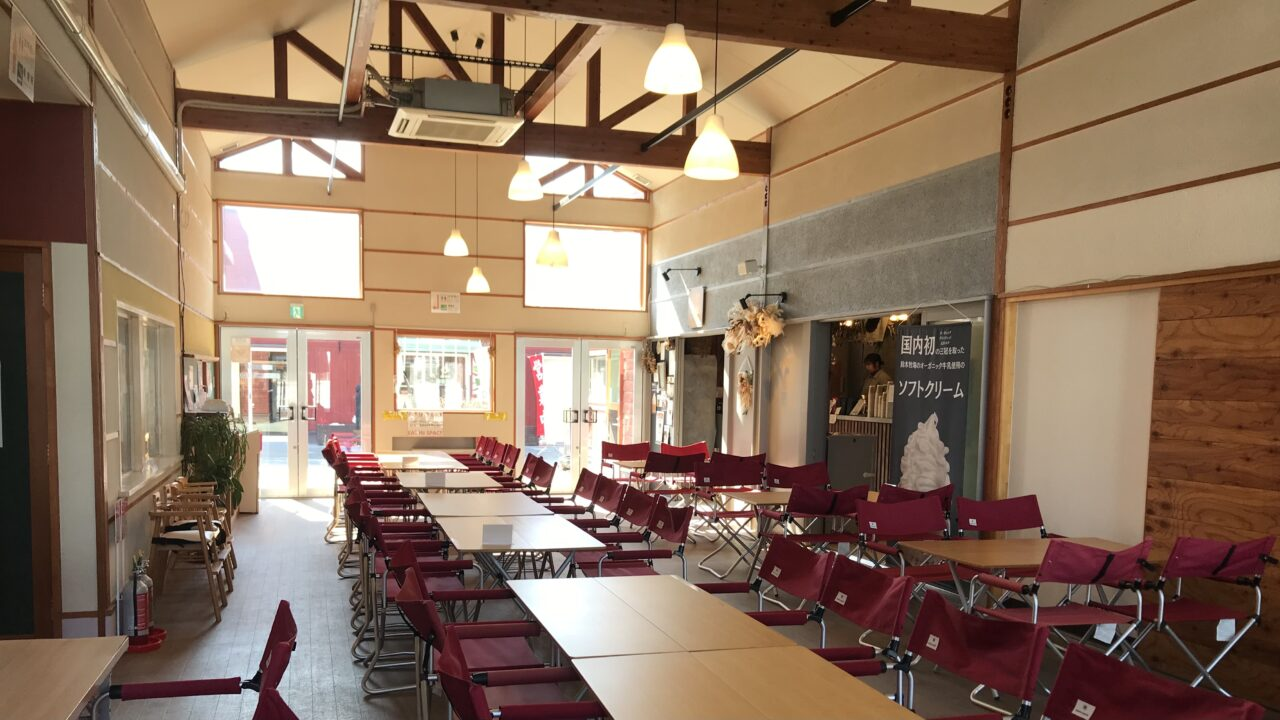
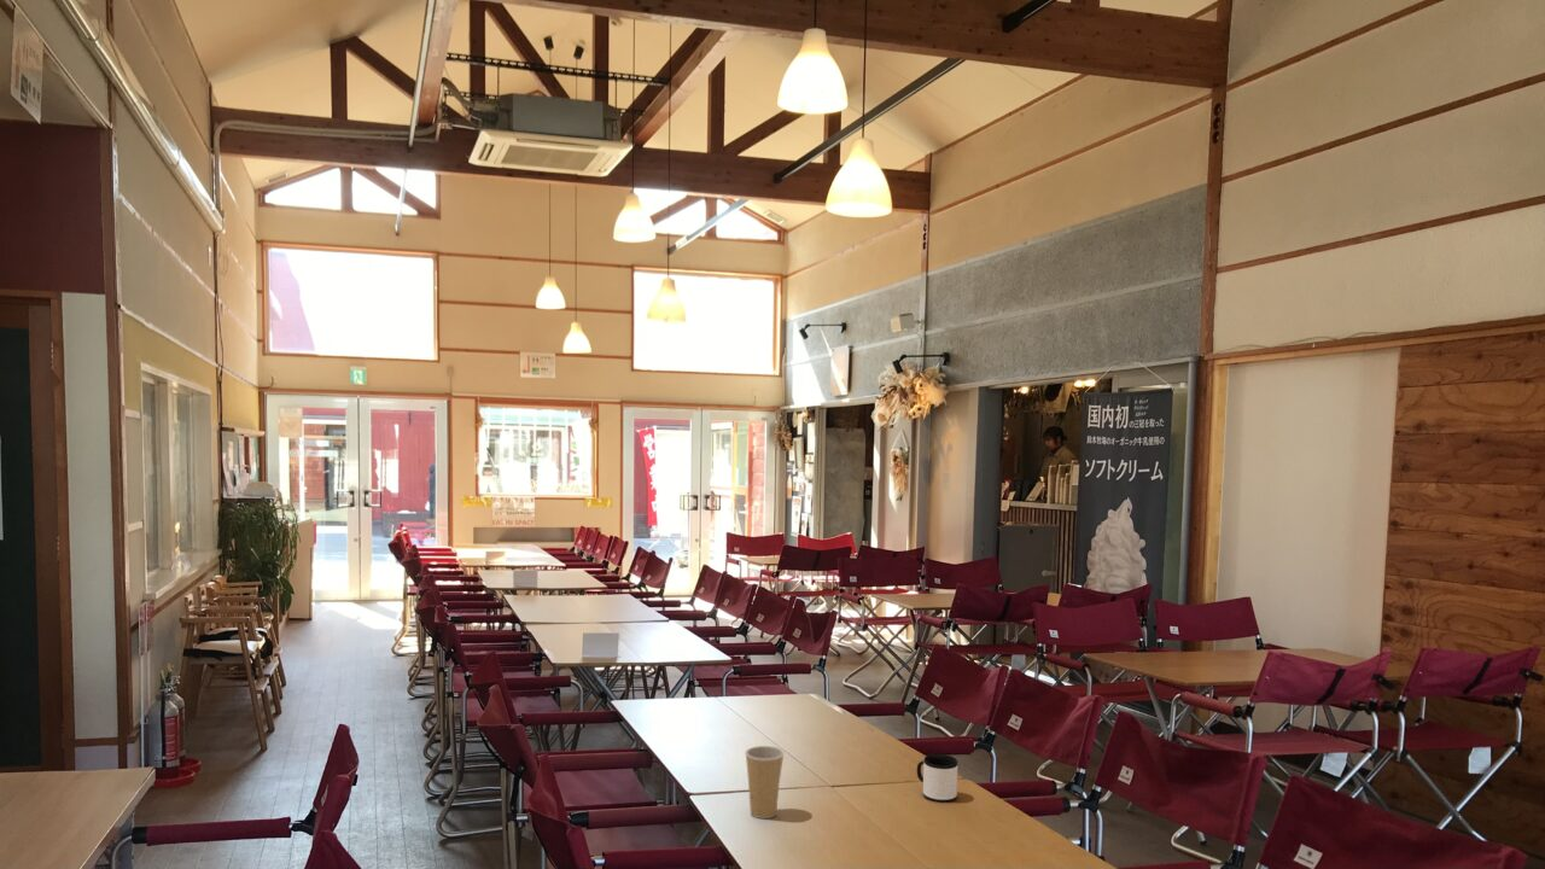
+ paper cup (763, 782)
+ mug (934, 776)
